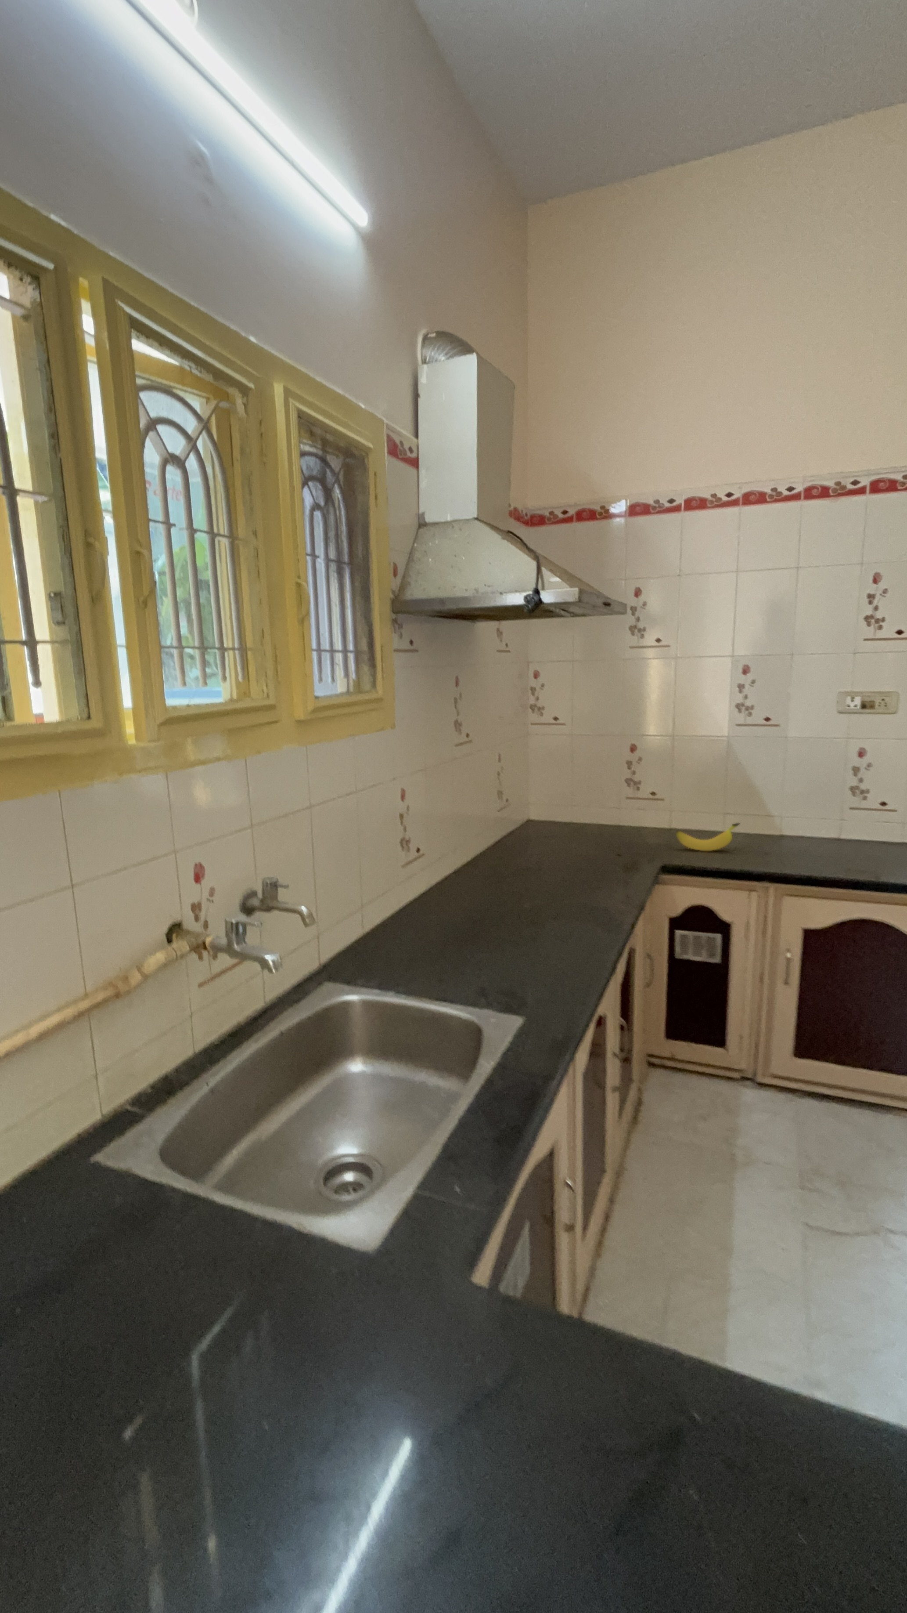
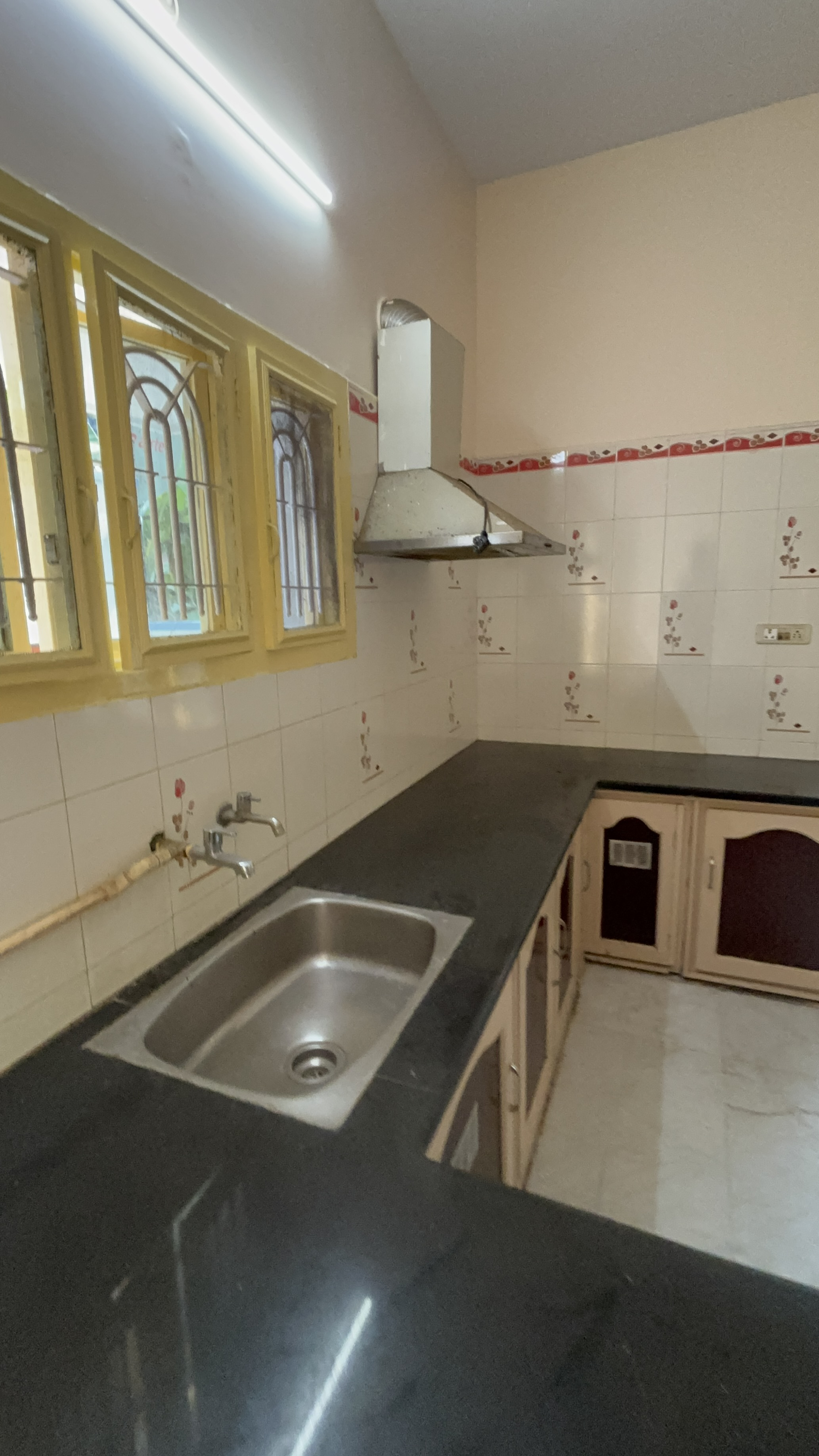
- banana (708, 840)
